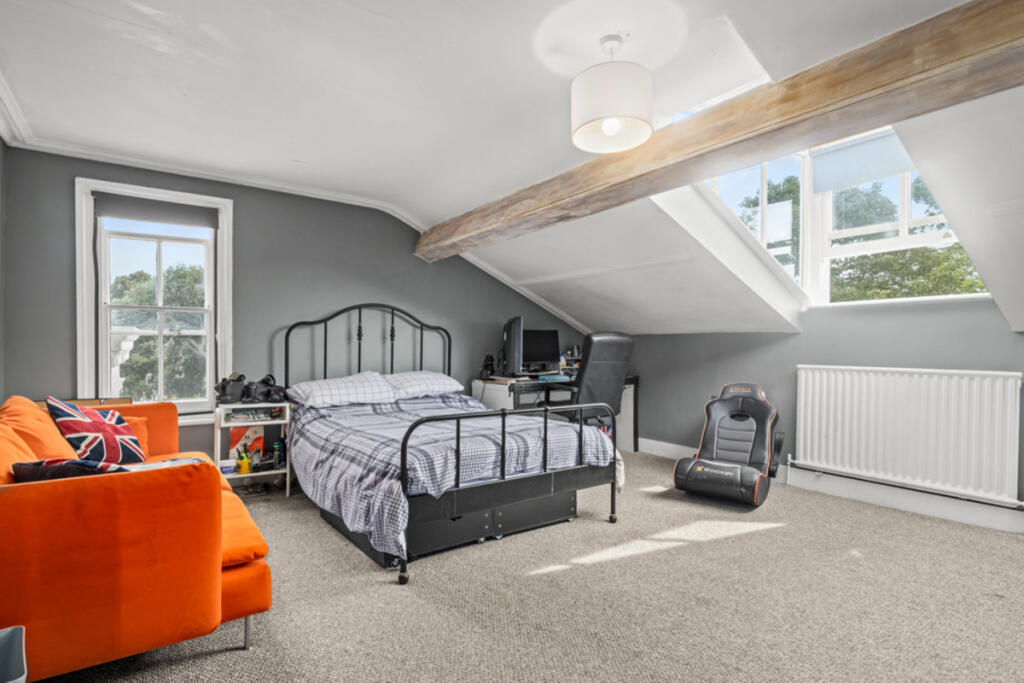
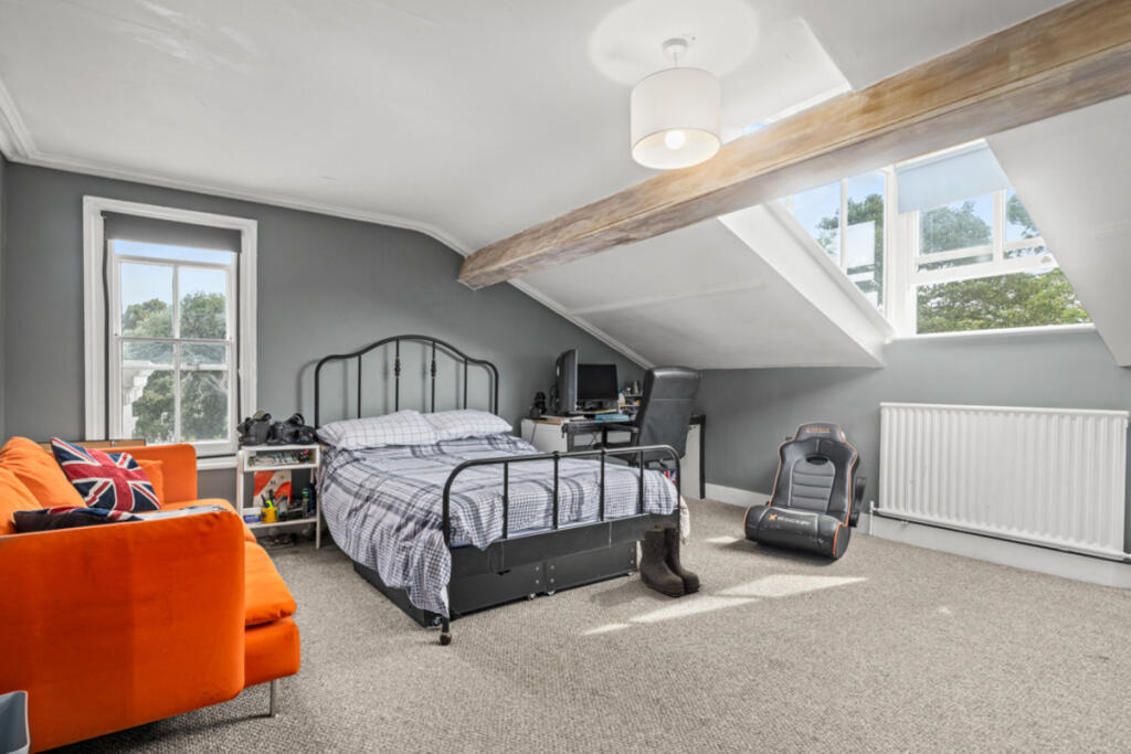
+ boots (667, 555)
